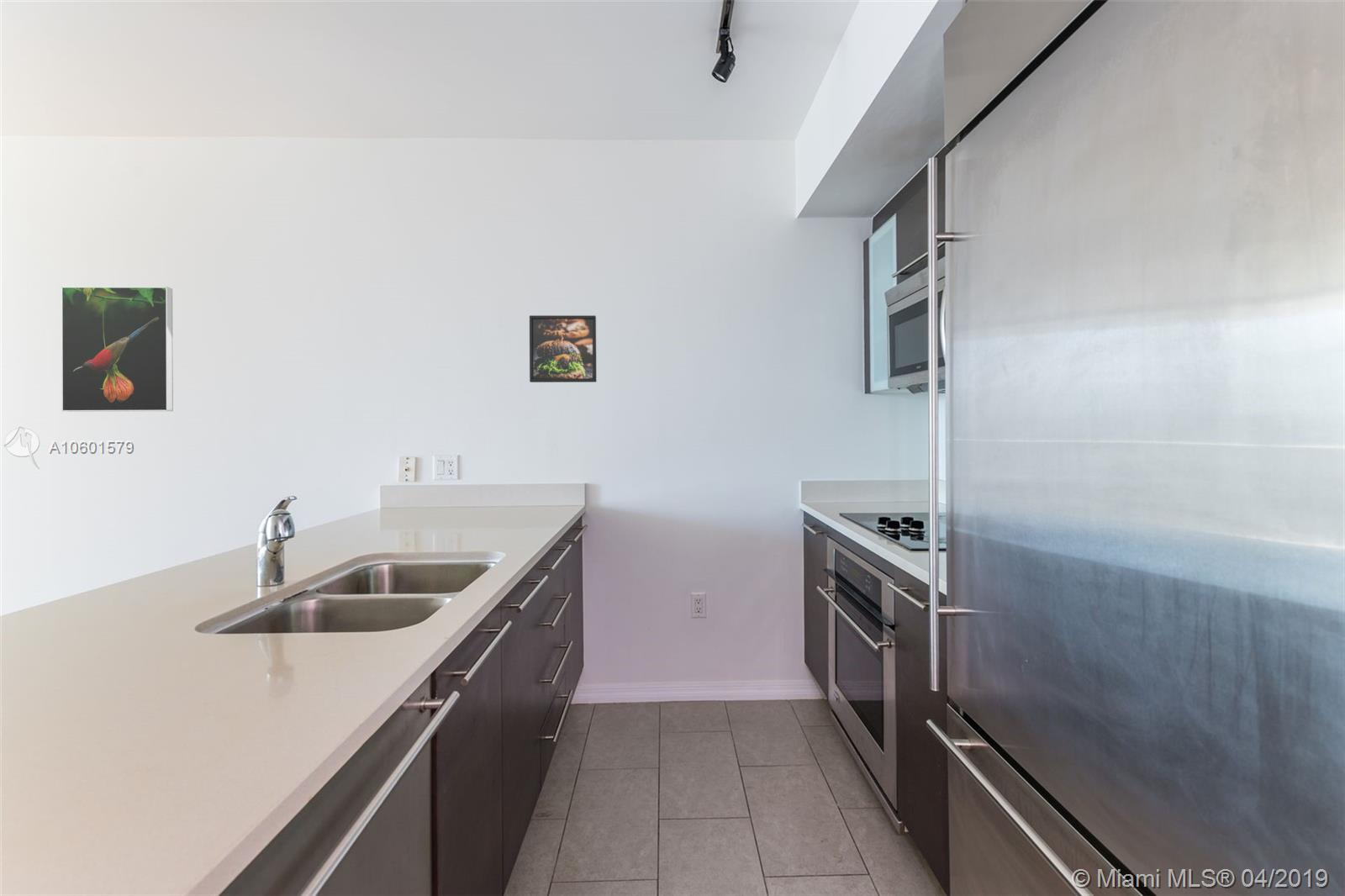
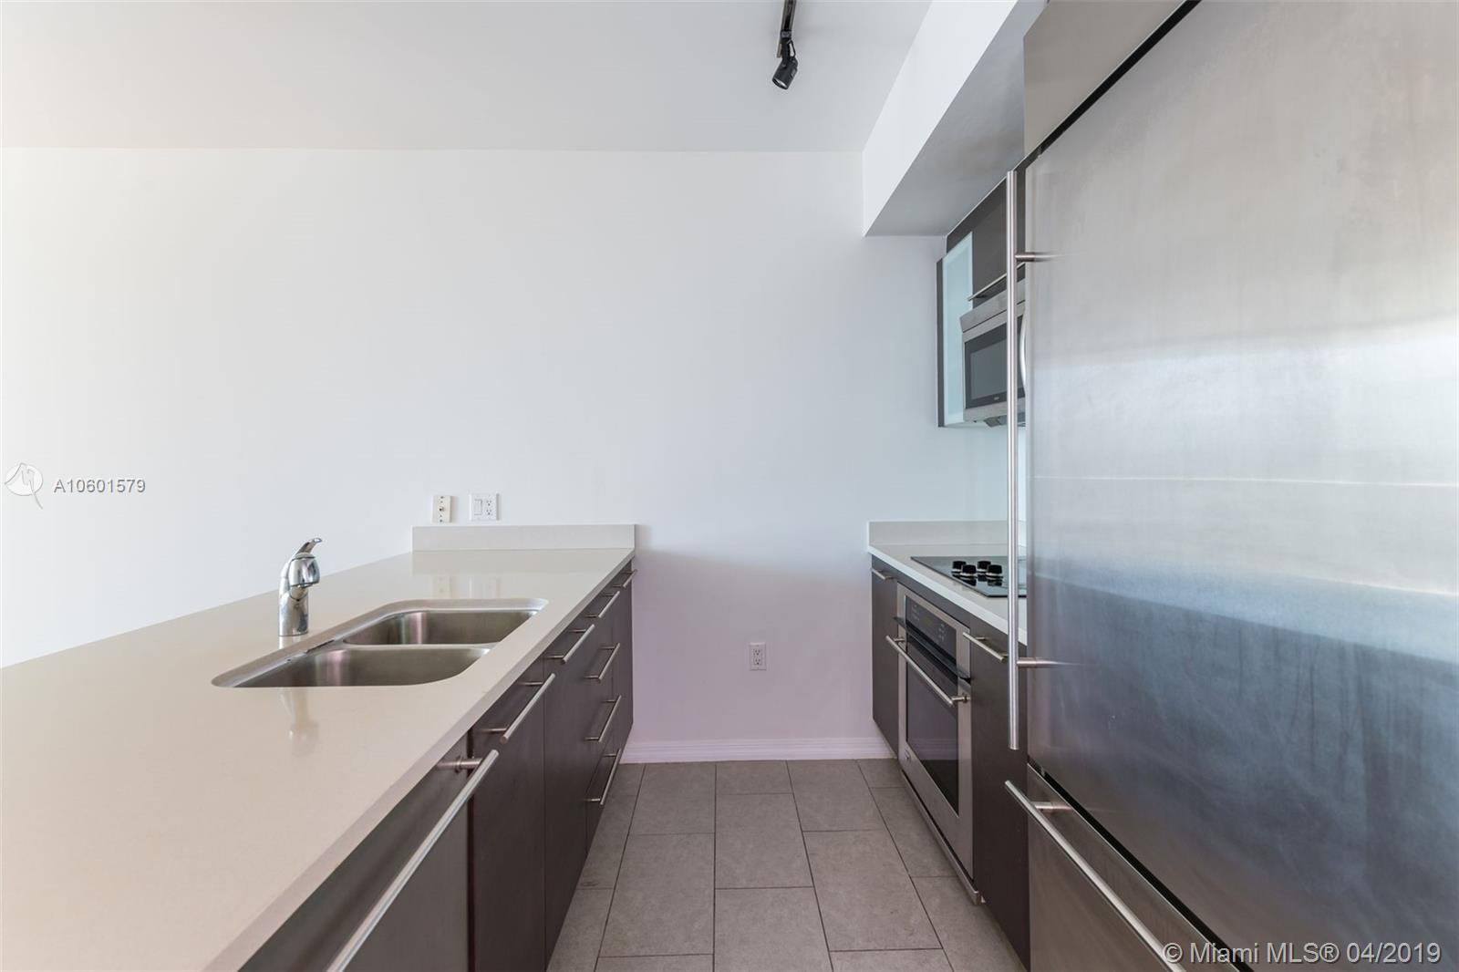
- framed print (562, 349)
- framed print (117, 349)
